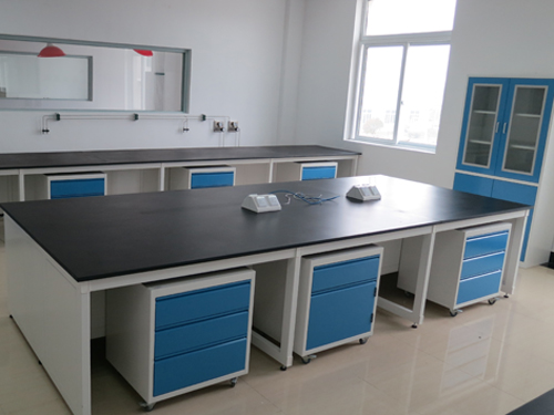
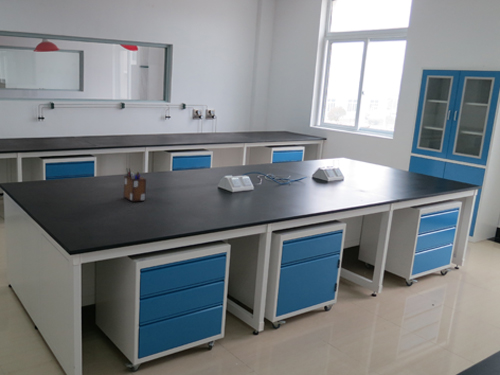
+ desk organizer (134, 184)
